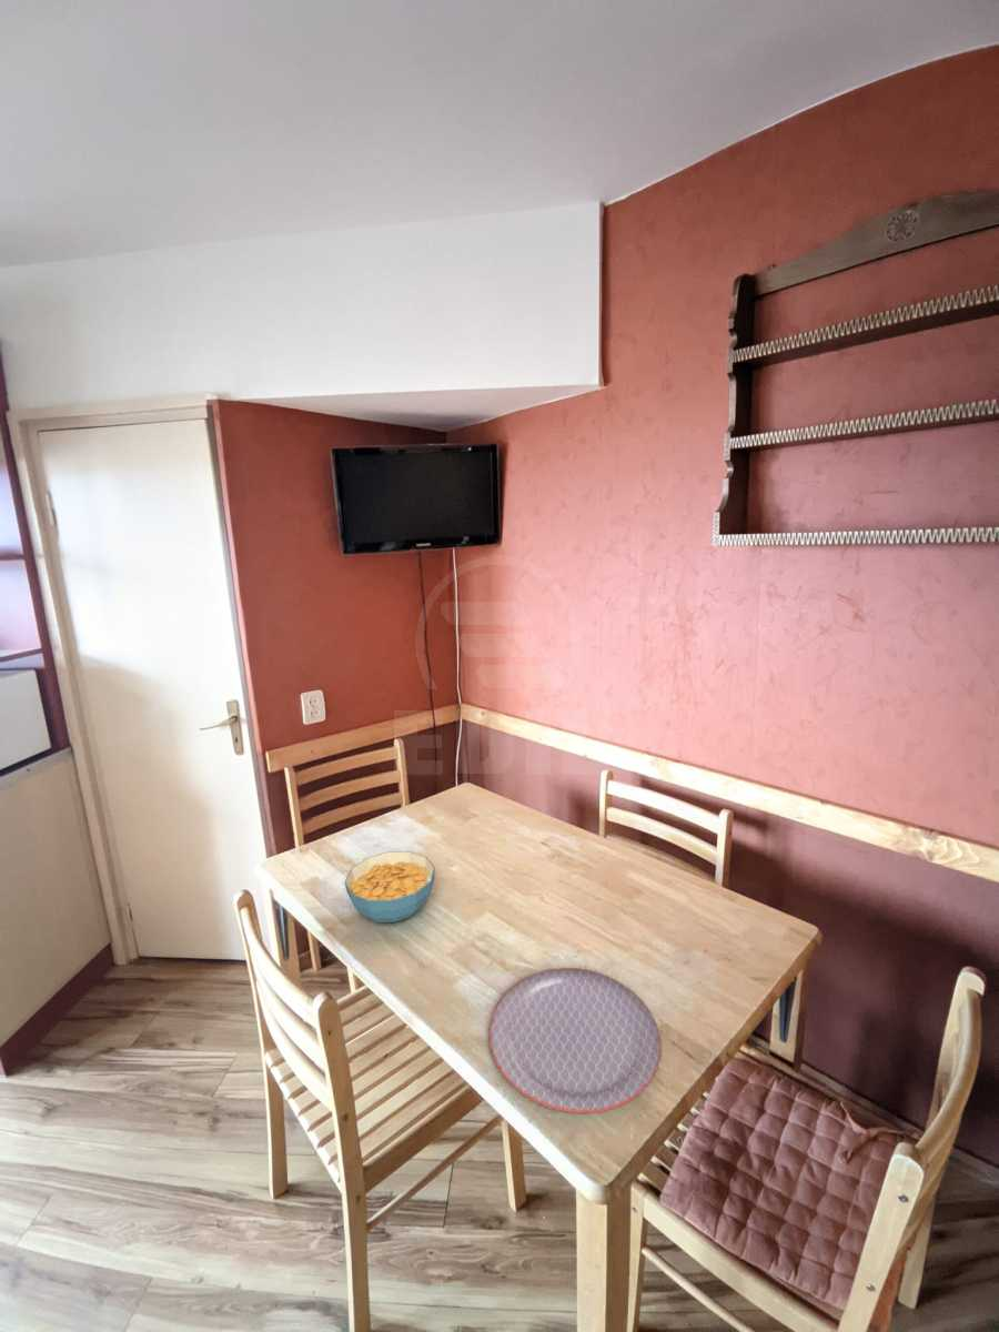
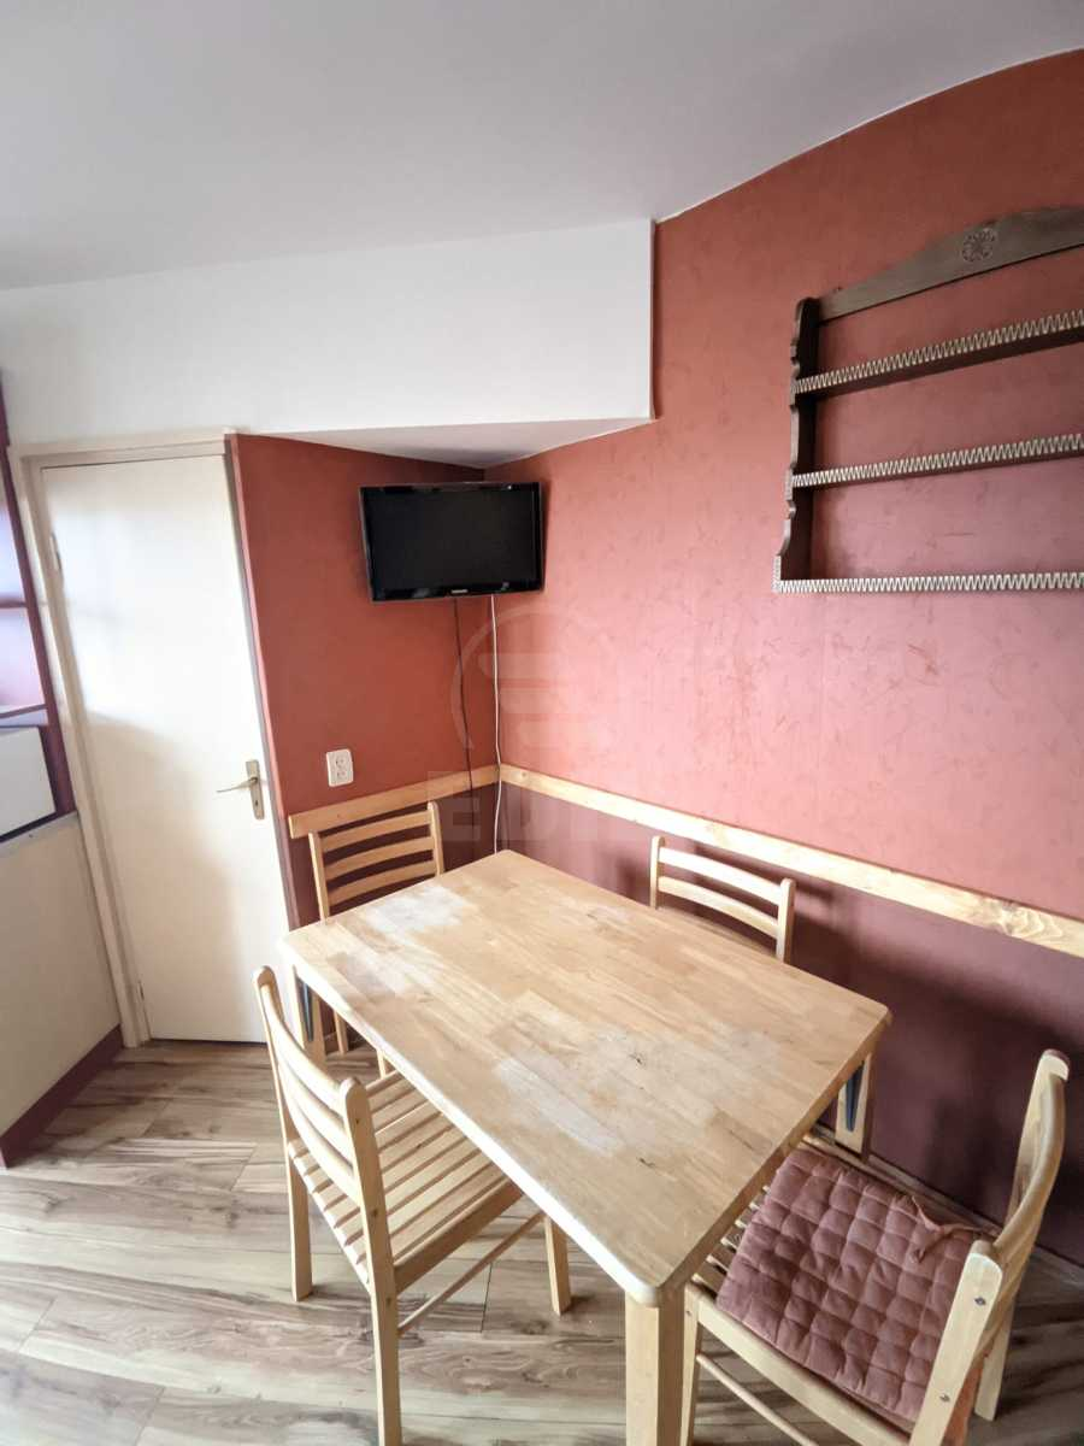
- cereal bowl (392, 894)
- plate (573, 1035)
